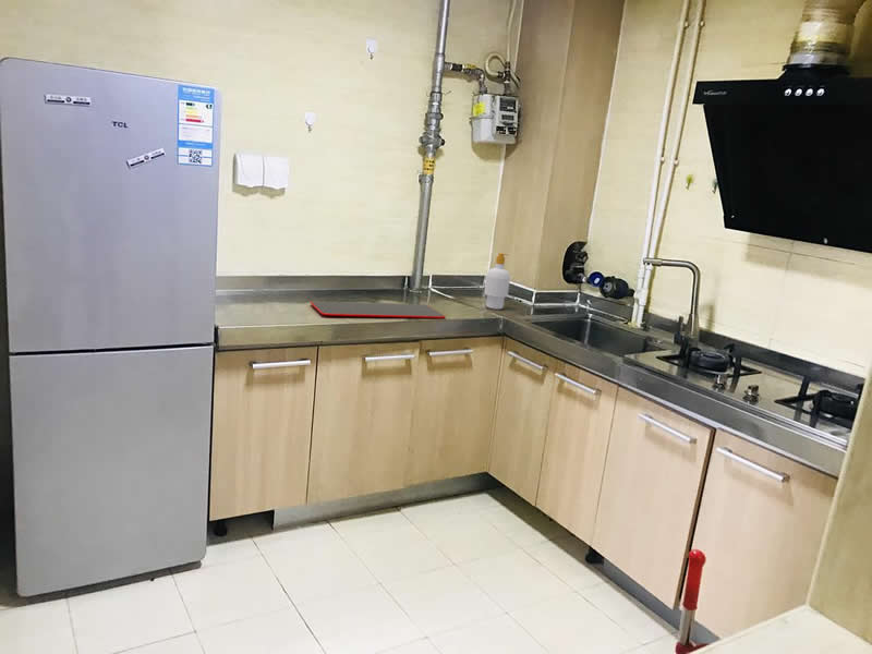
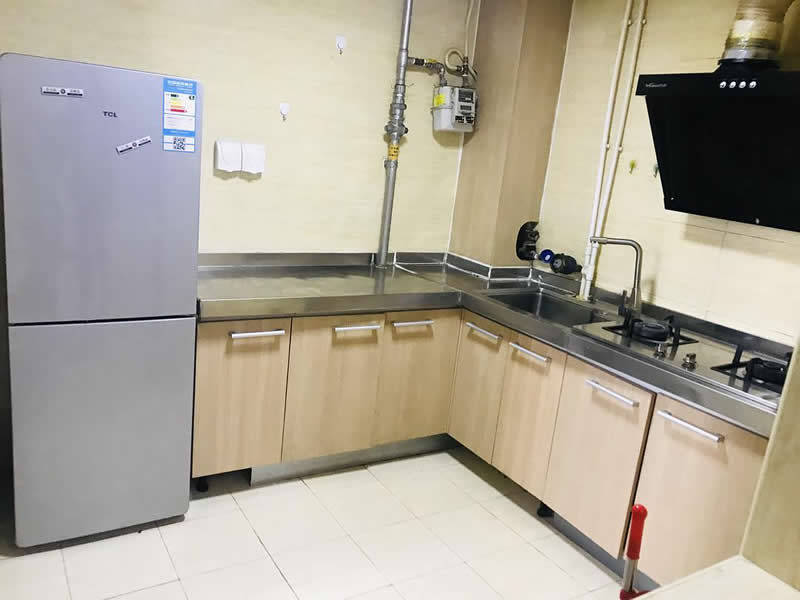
- soap bottle (497, 280)
- cutting board (377, 310)
